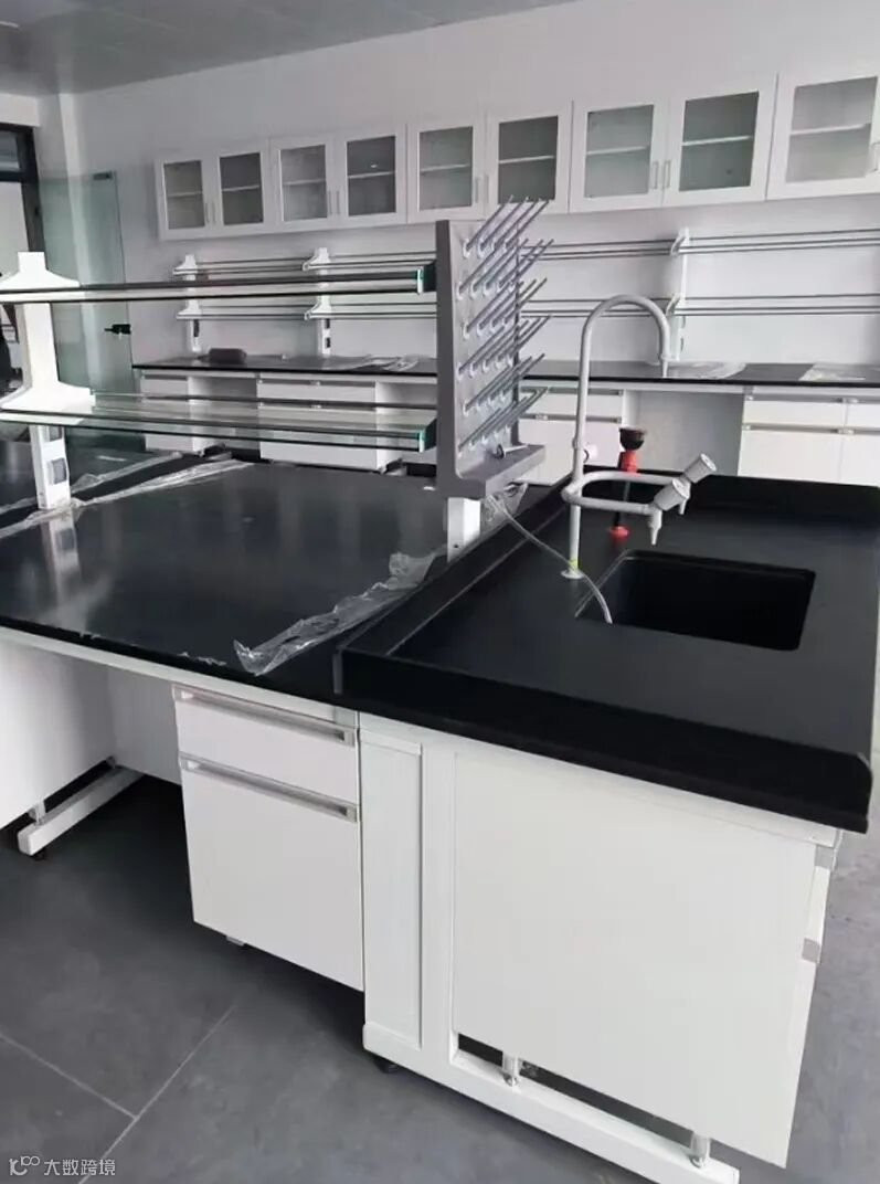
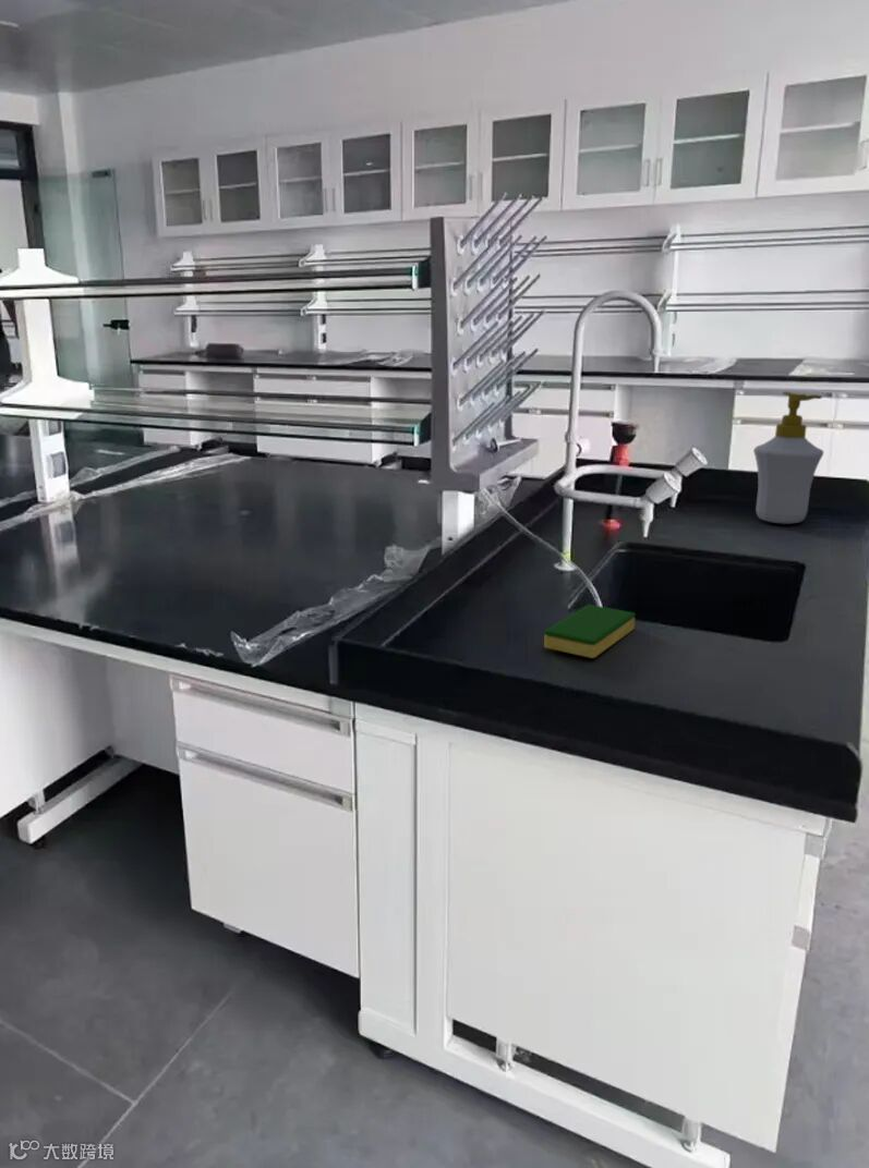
+ dish sponge (590, 629)
+ soap bottle (787, 457)
